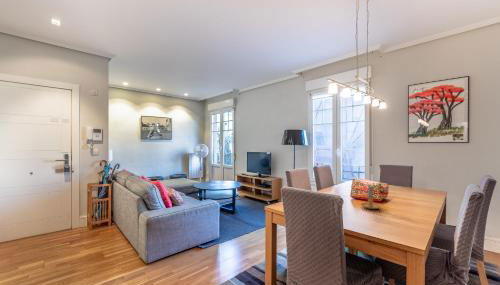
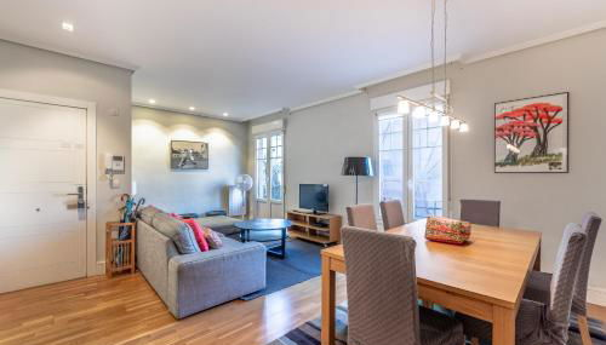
- candle (370, 195)
